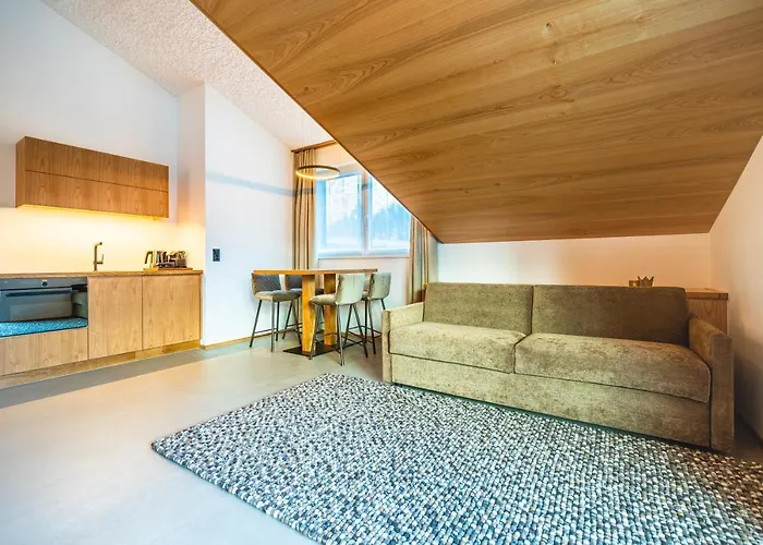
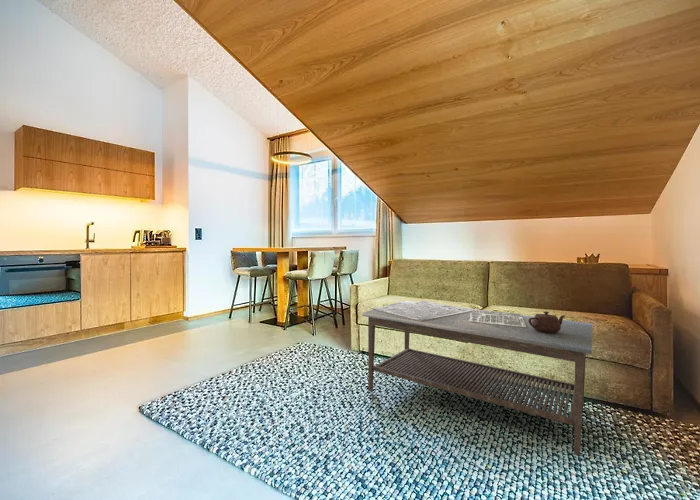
+ coffee table (470, 342)
